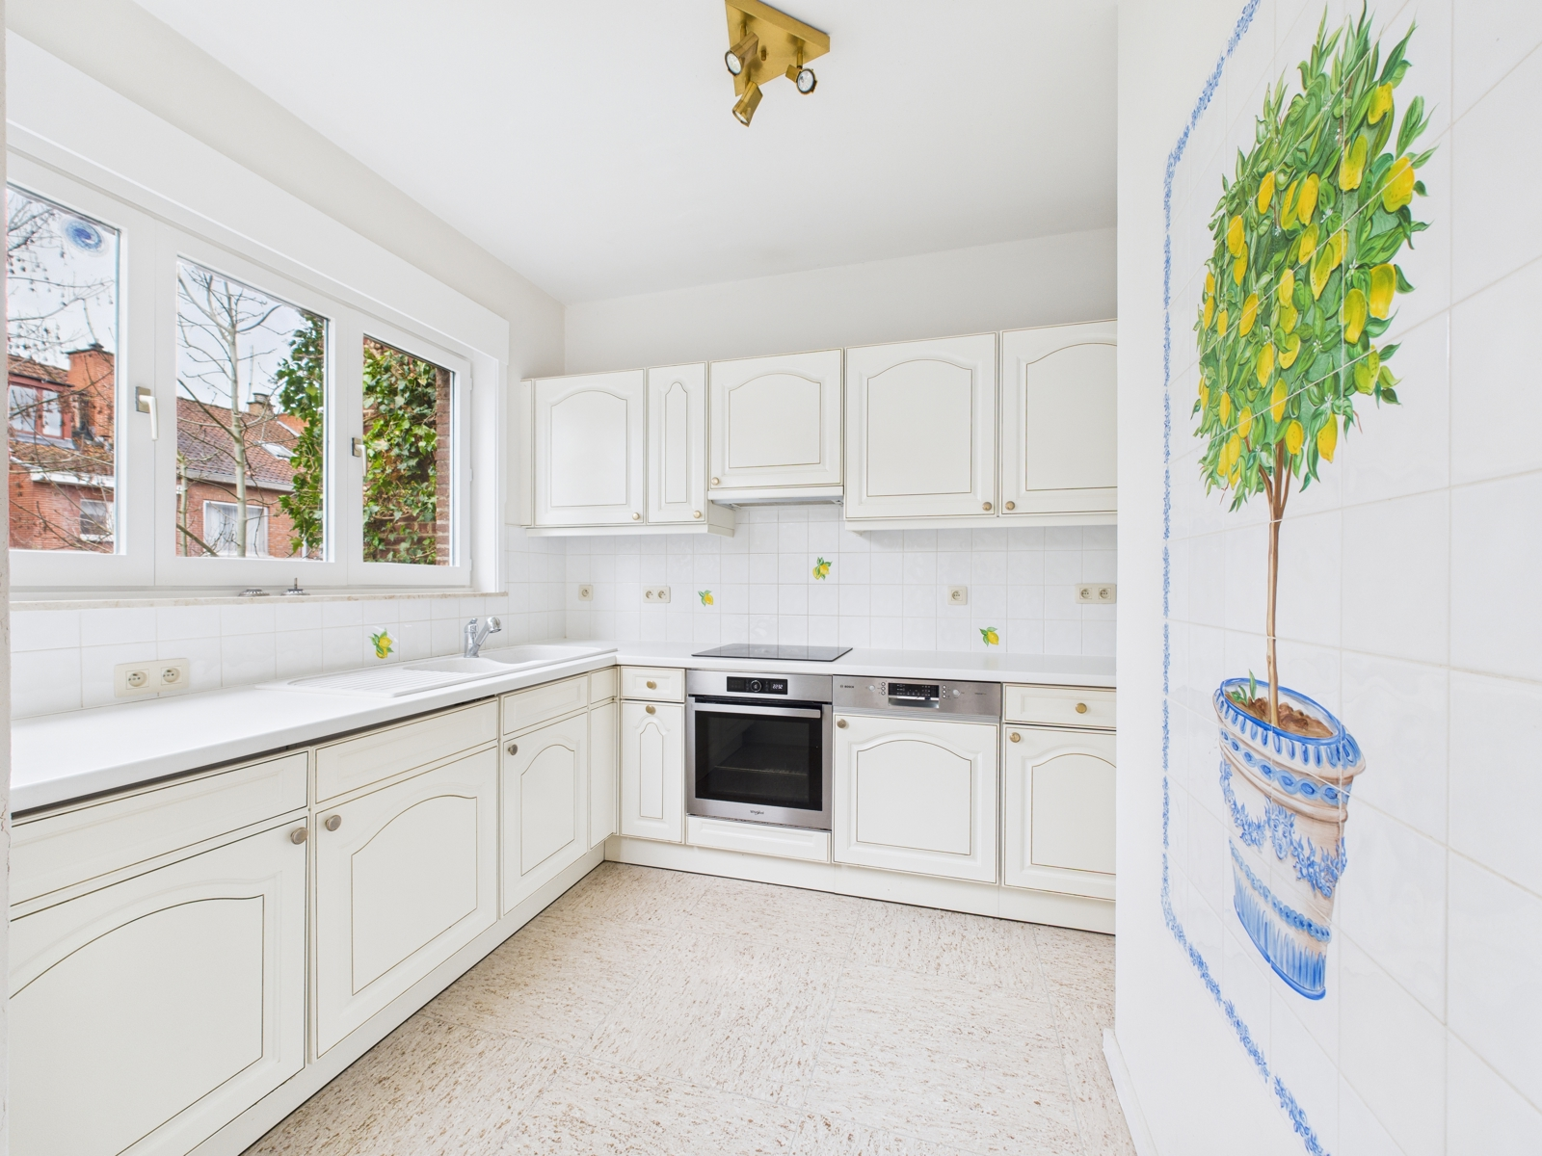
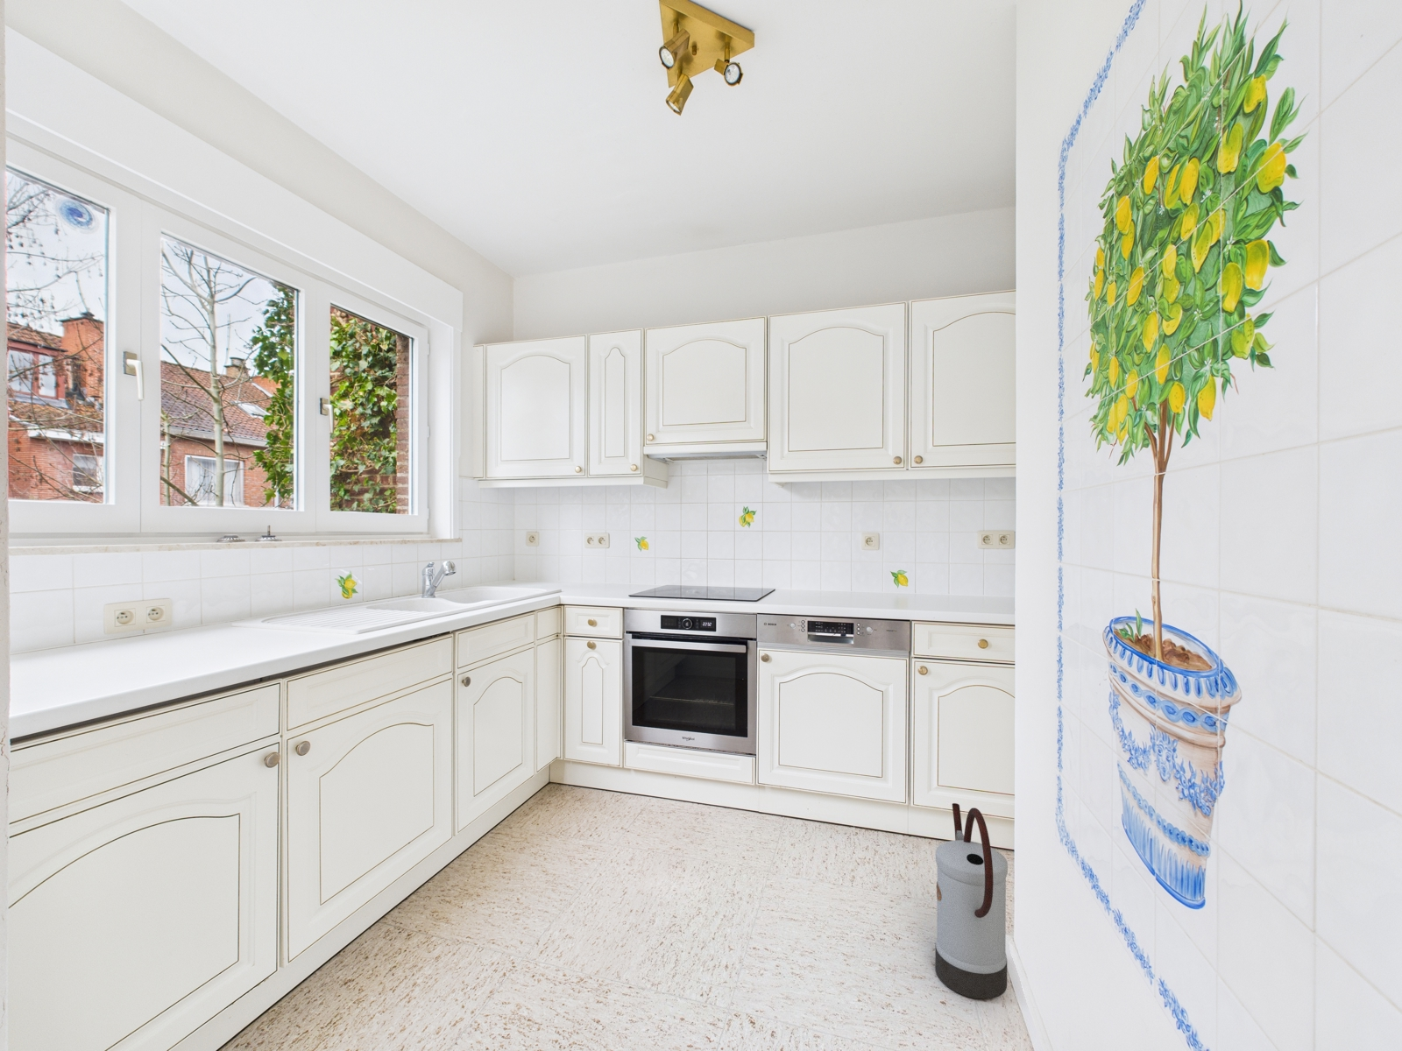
+ watering can (970, 885)
